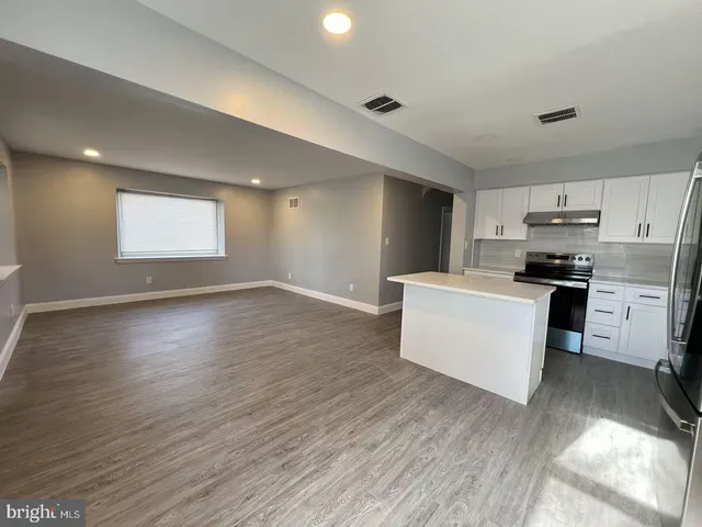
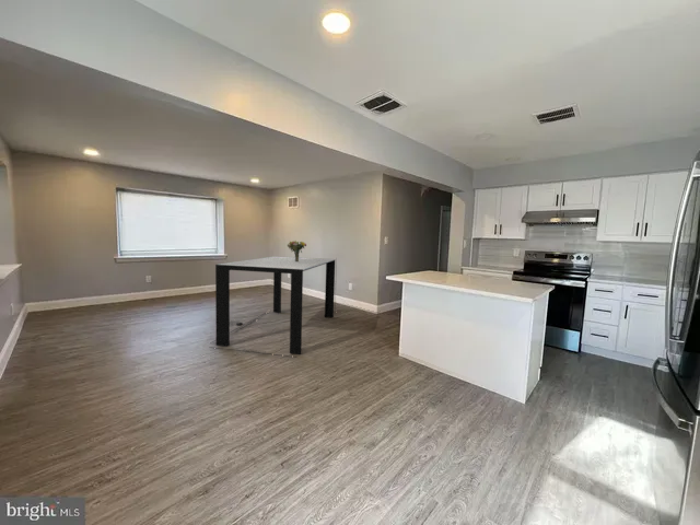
+ bouquet (295, 250)
+ dining table (273, 293)
